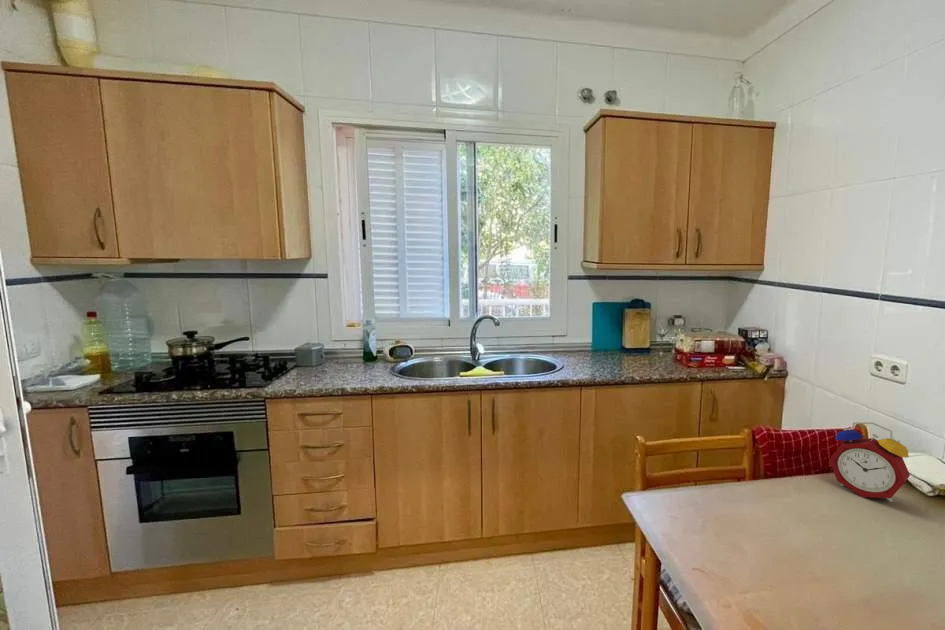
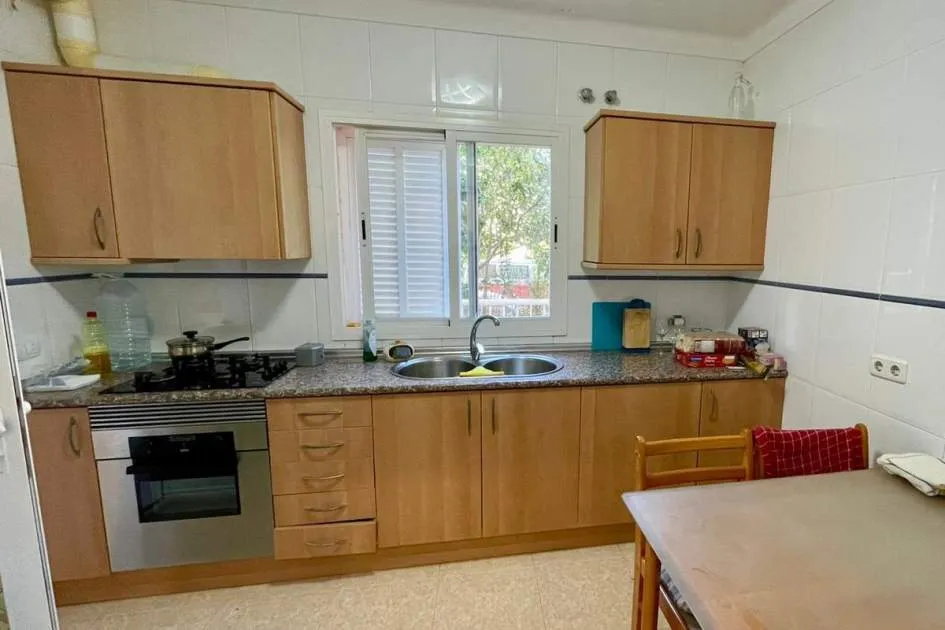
- alarm clock (870, 456)
